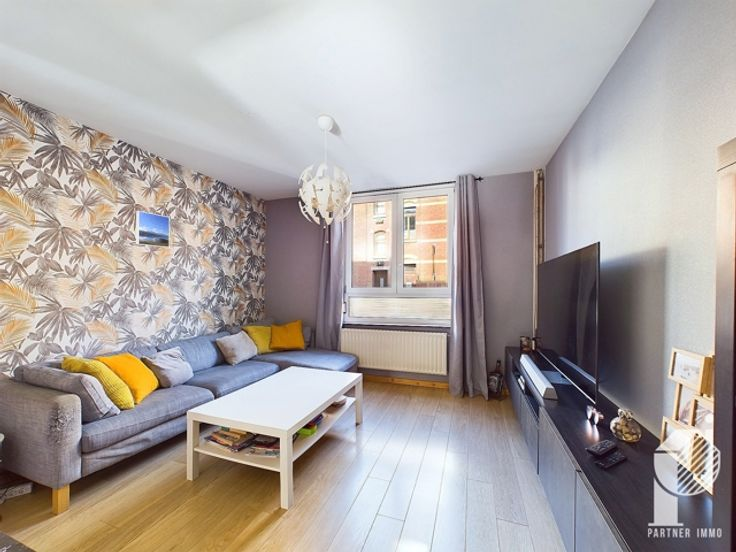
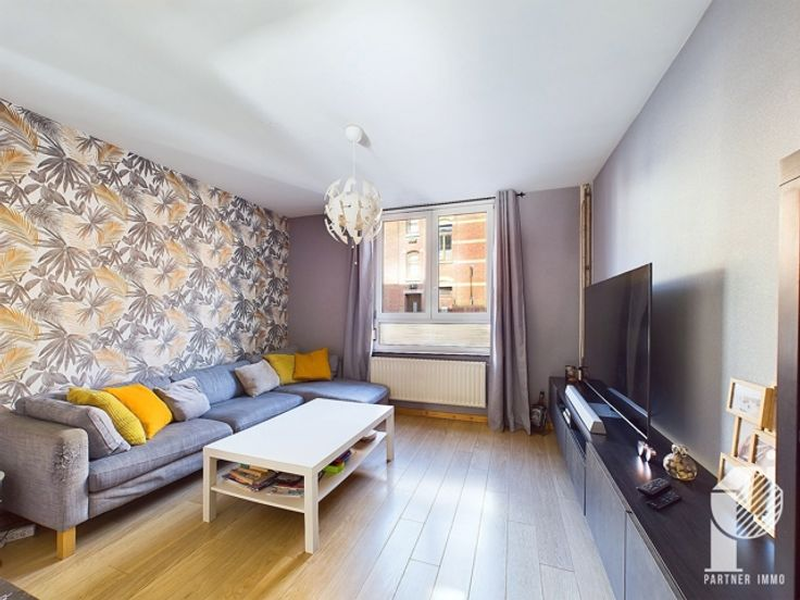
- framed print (153, 230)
